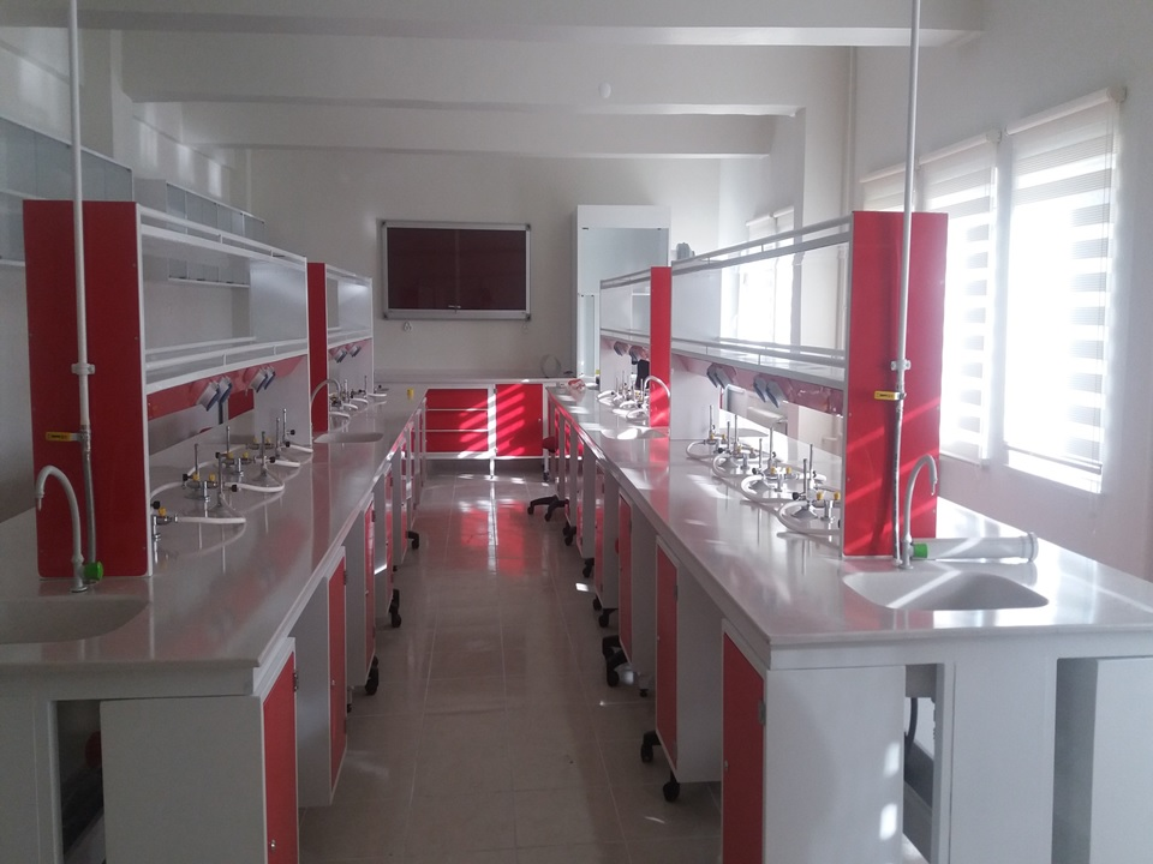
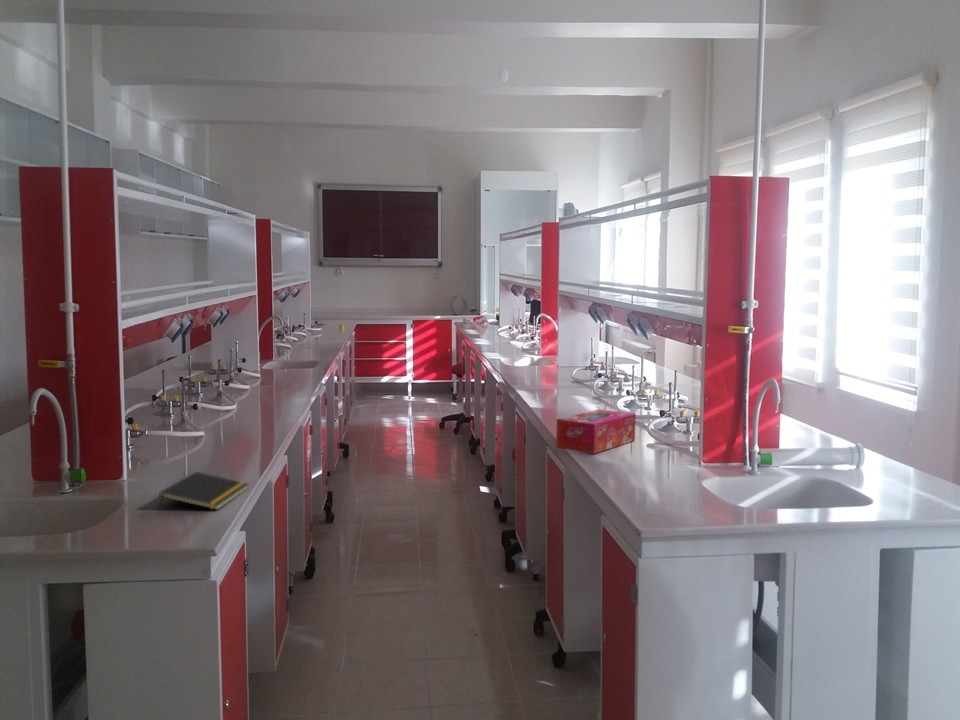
+ notepad (206, 489)
+ tissue box (596, 430)
